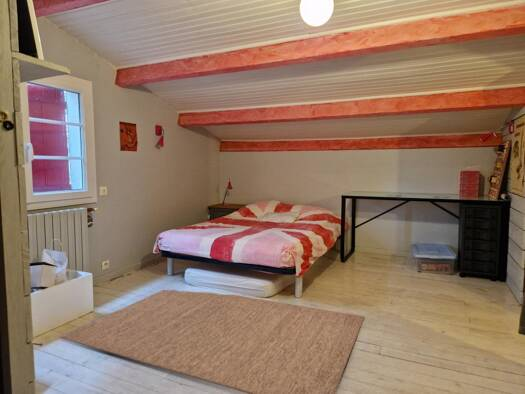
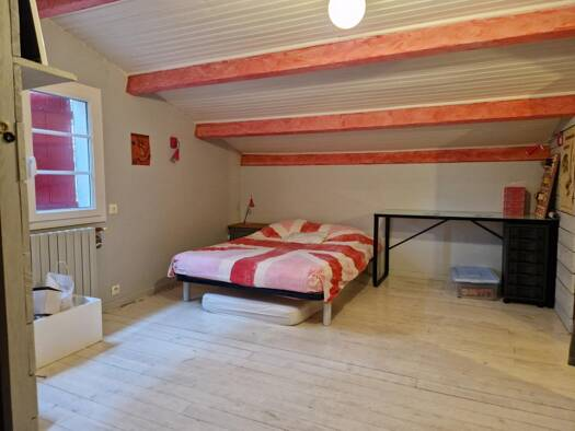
- rug (222, 326)
